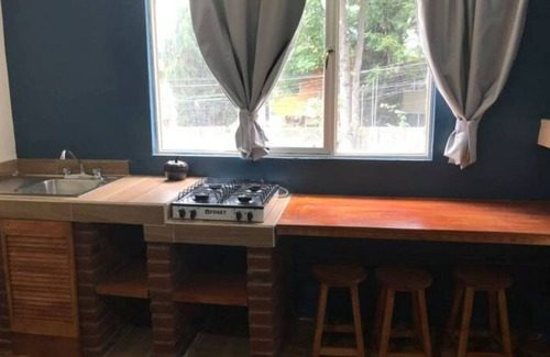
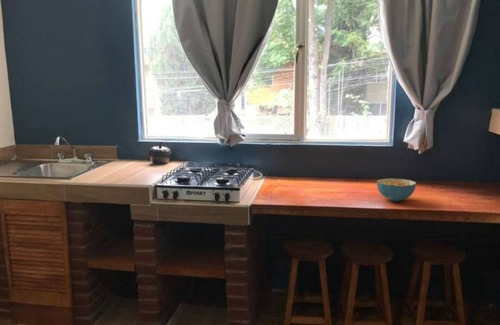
+ cereal bowl (395, 191)
